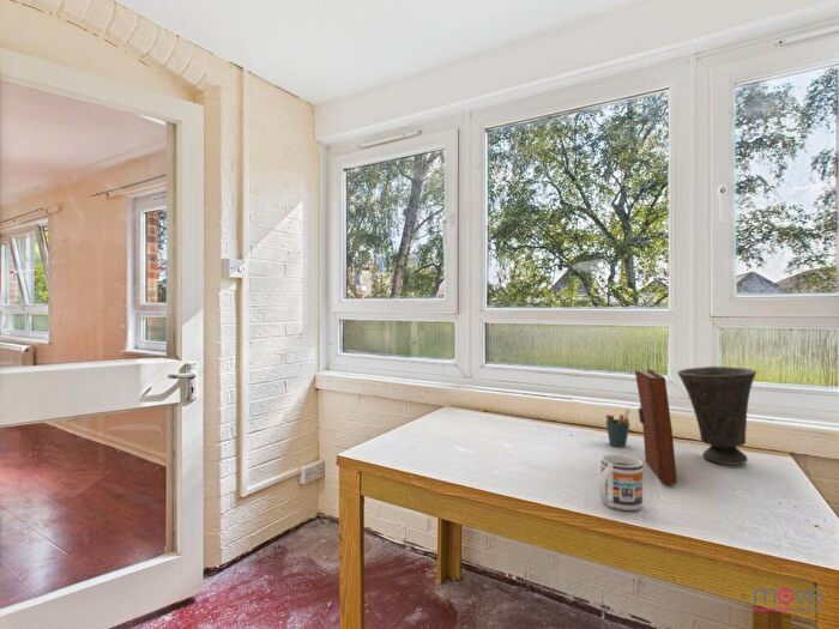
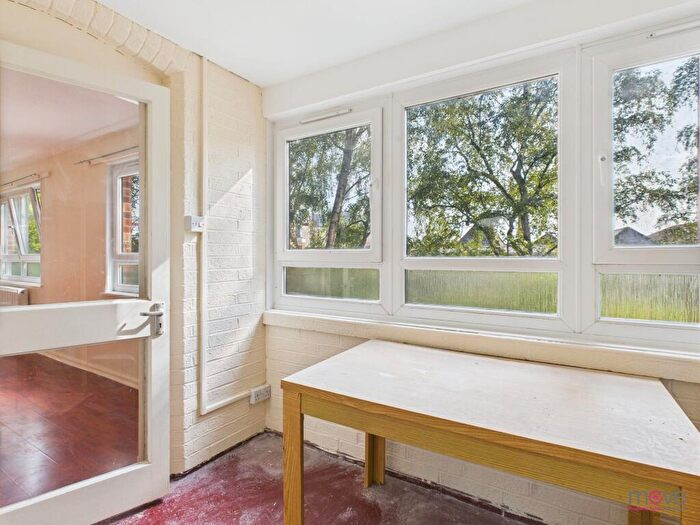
- mug (617, 482)
- book (654, 421)
- vase (716, 413)
- pen holder (617, 427)
